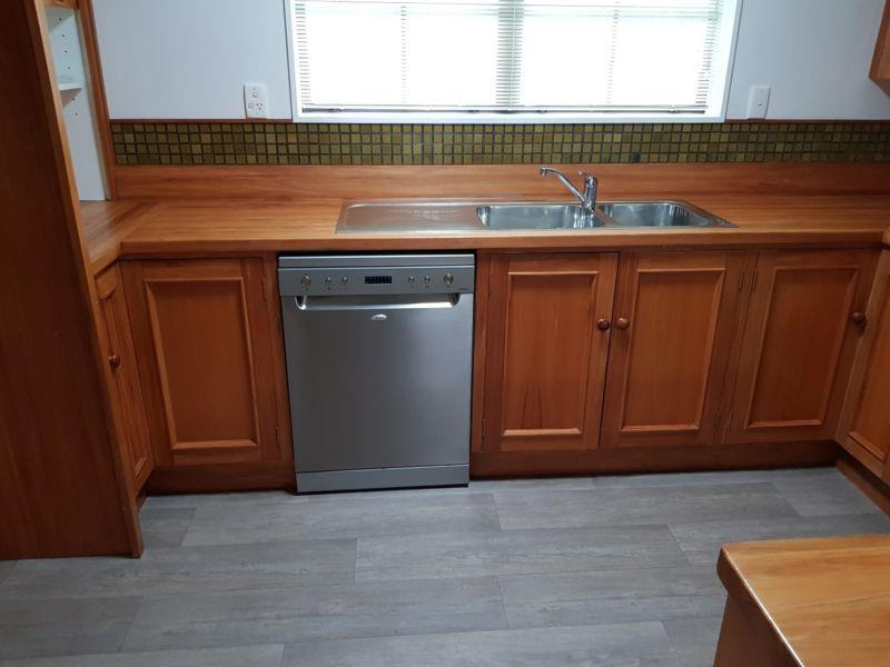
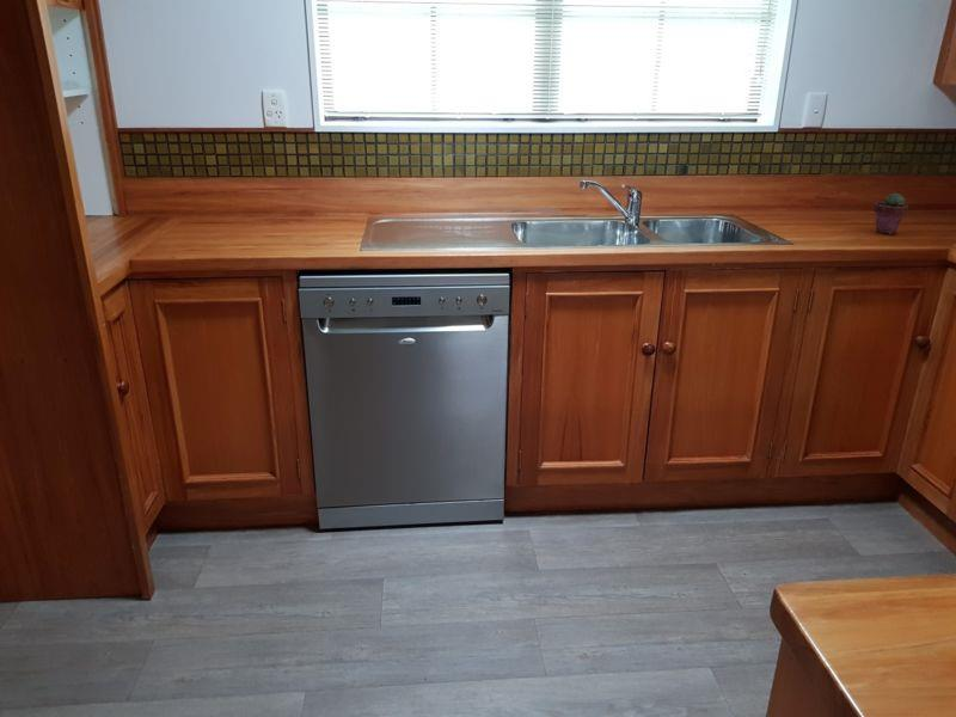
+ potted succulent (889, 212)
